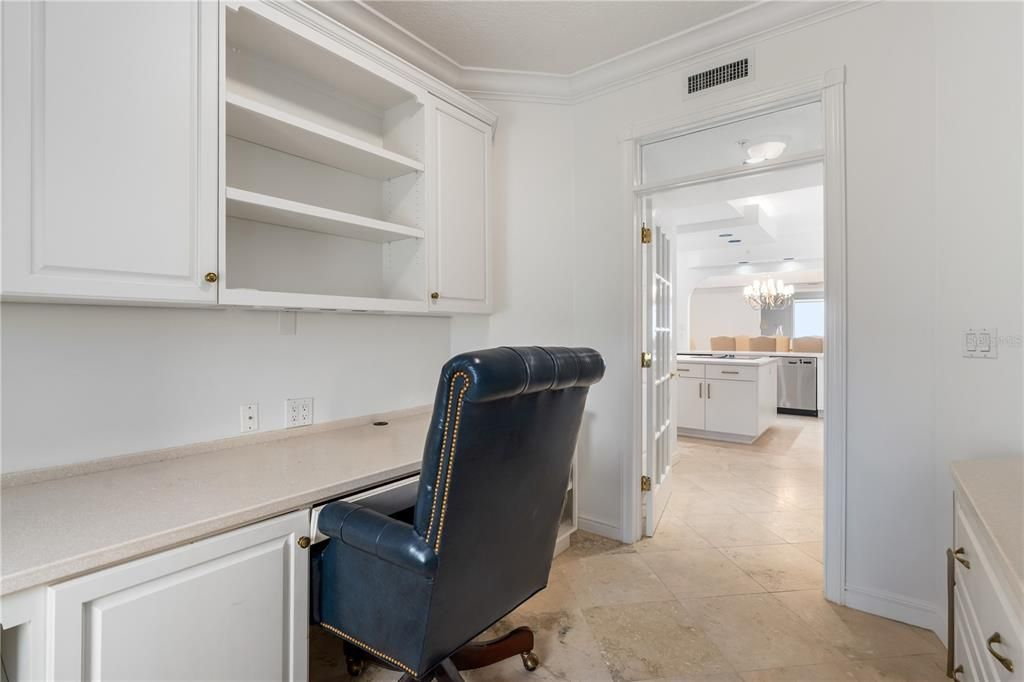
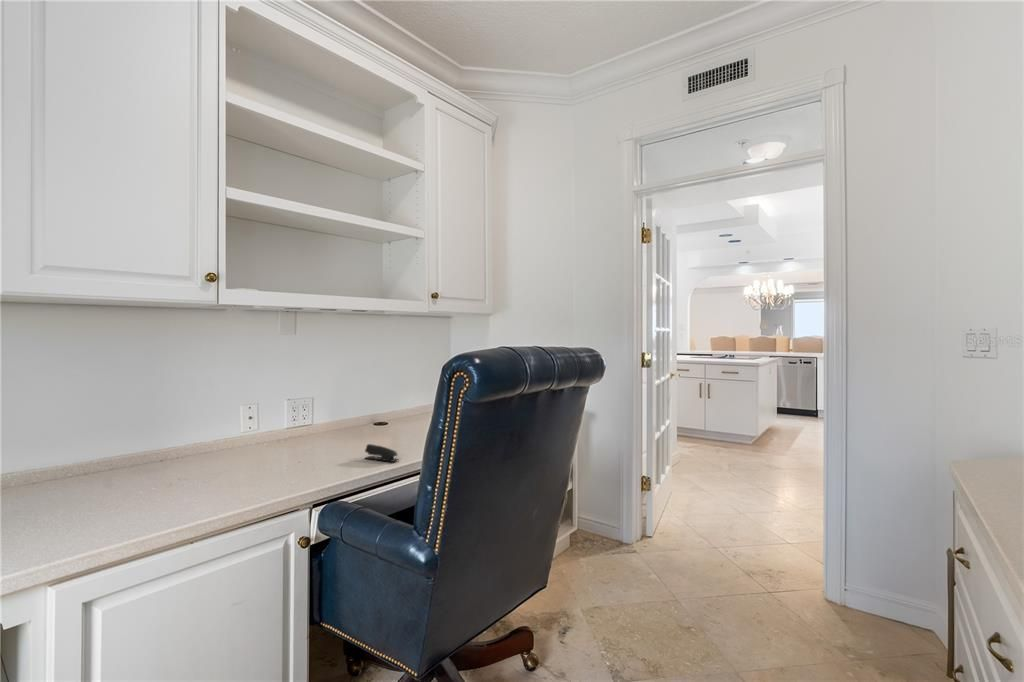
+ stapler (381, 452)
